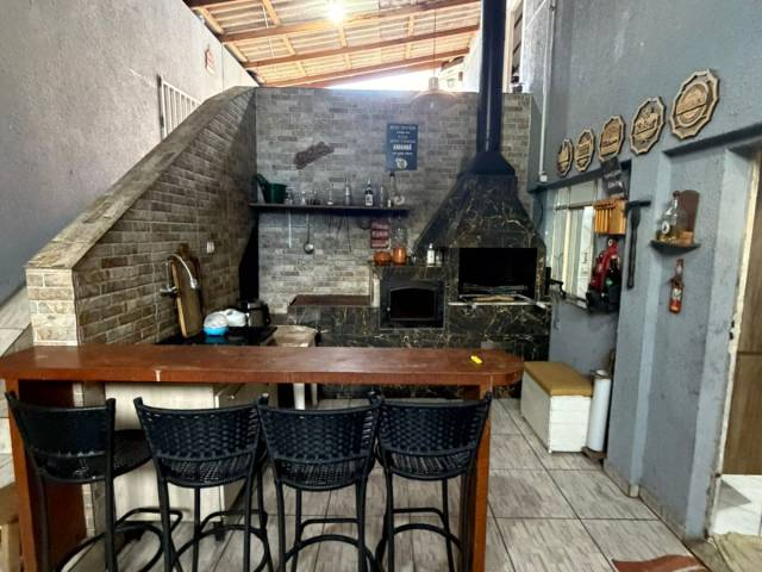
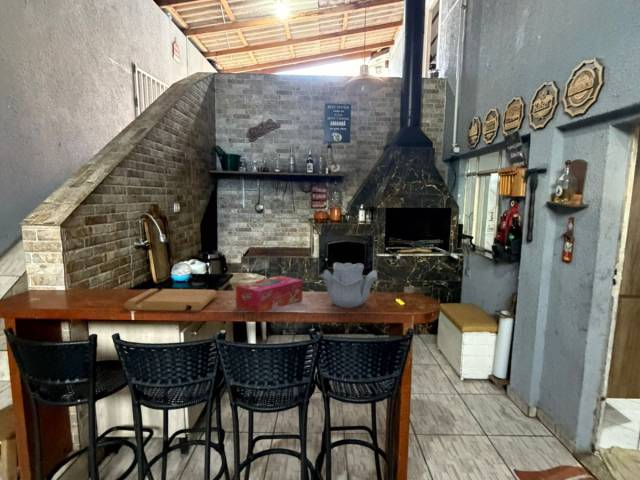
+ decorative bowl (348, 284)
+ cutting board (173, 299)
+ tissue box (270, 293)
